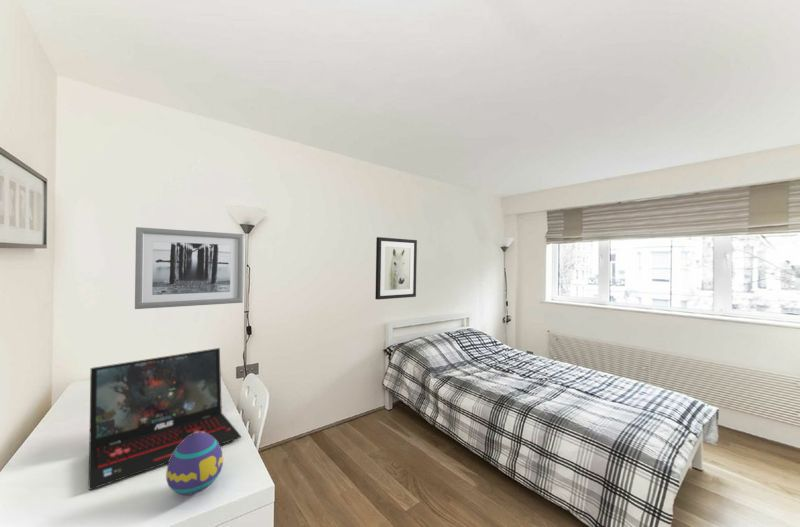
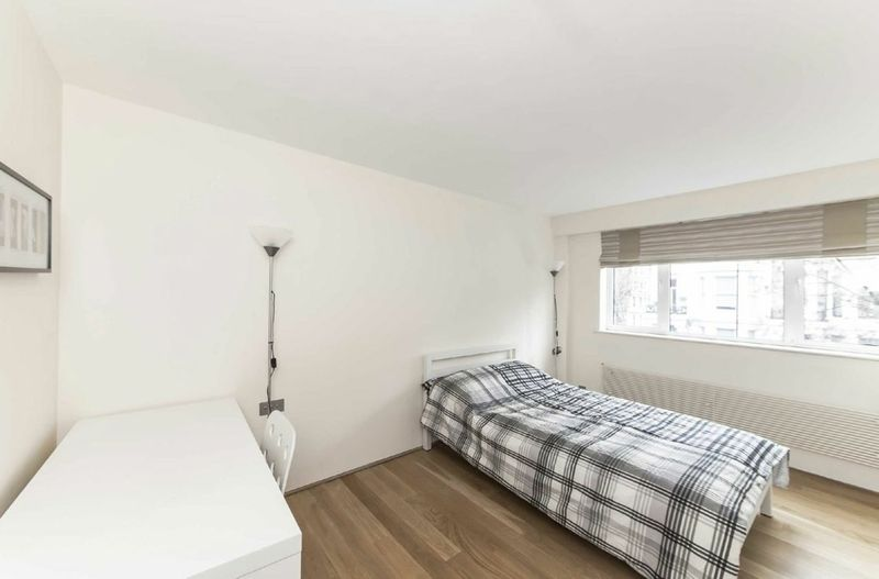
- decorative egg (195, 461)
- laptop (168, 405)
- wall art (397, 268)
- wall art (194, 268)
